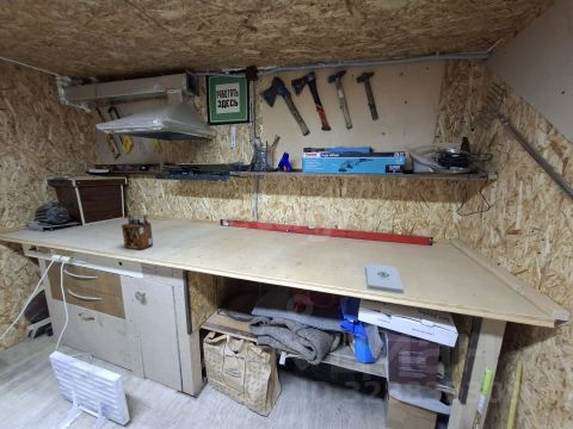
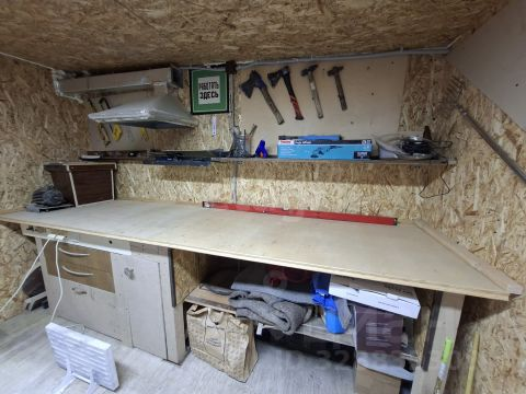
- notepad (382, 276)
- desk organizer (136, 230)
